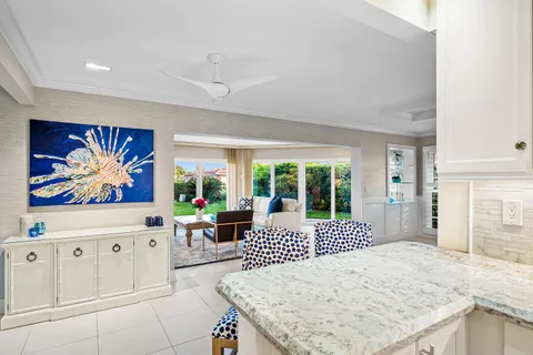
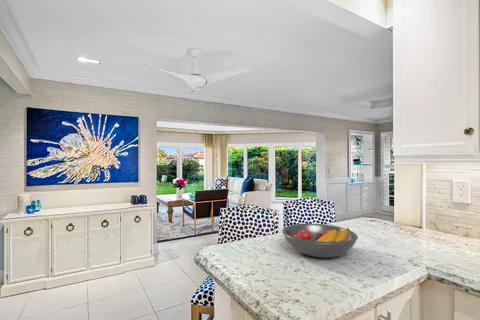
+ fruit bowl (318, 239)
